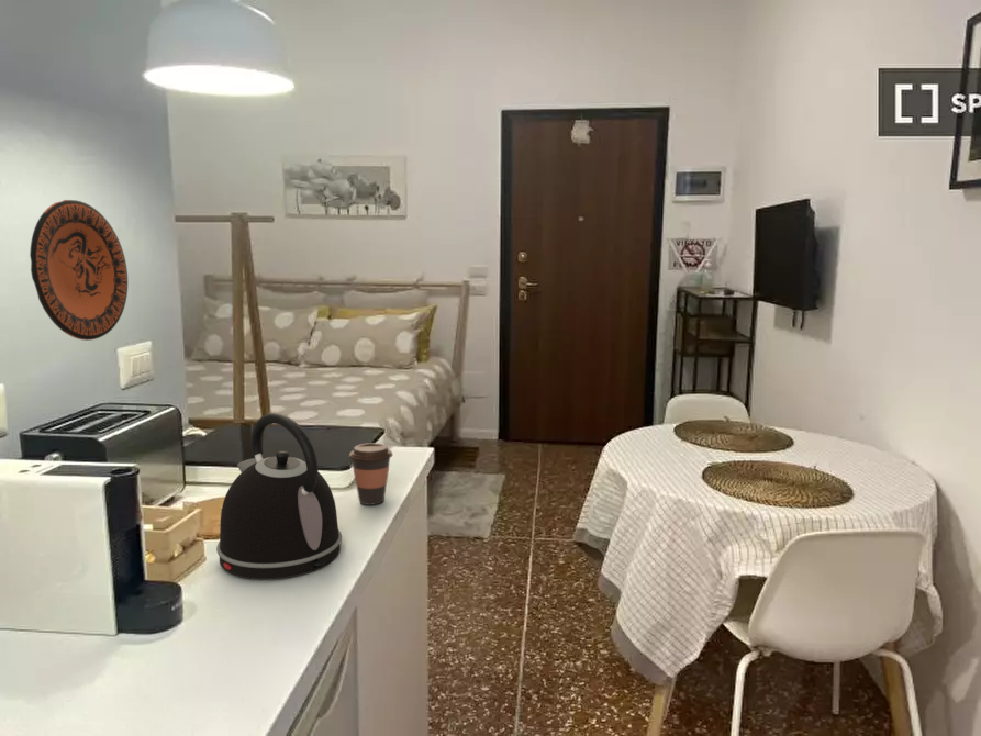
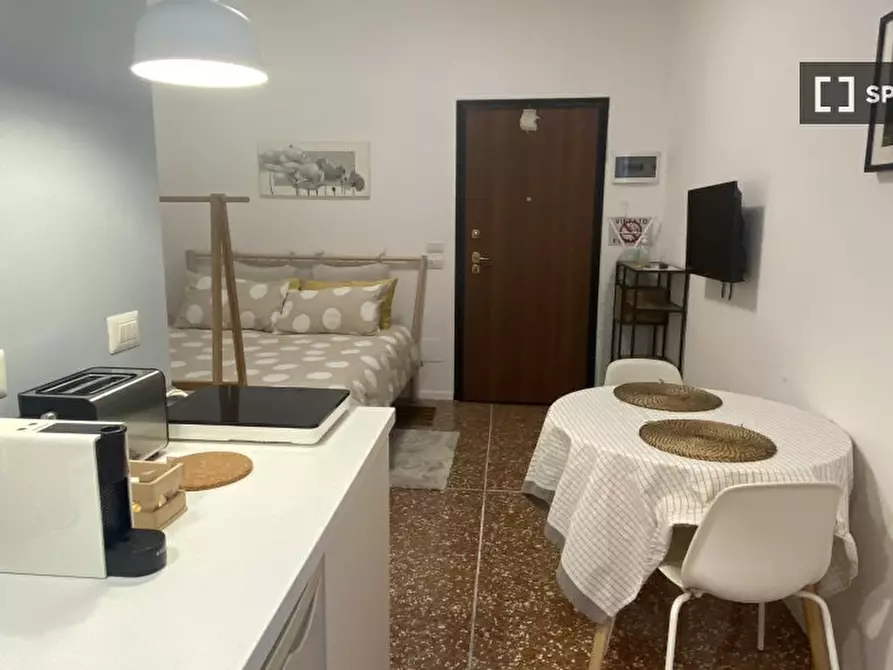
- coffee cup (371, 473)
- decorative plate (80, 270)
- kettle (278, 484)
